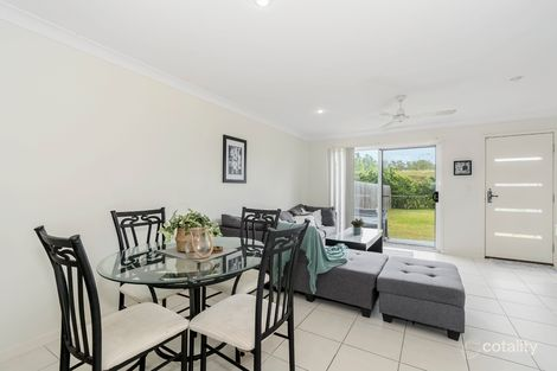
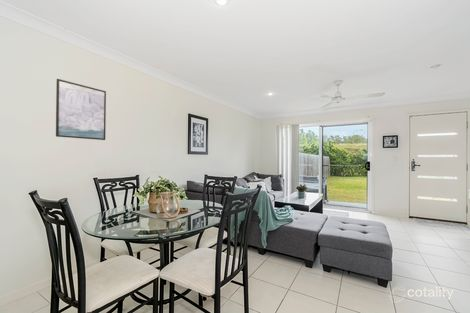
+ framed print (82, 112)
